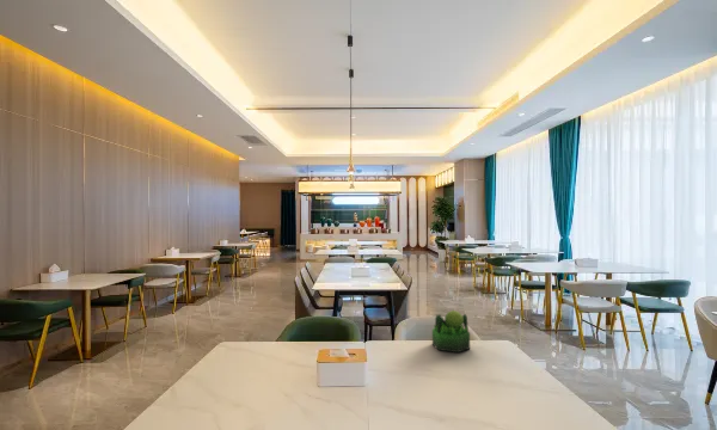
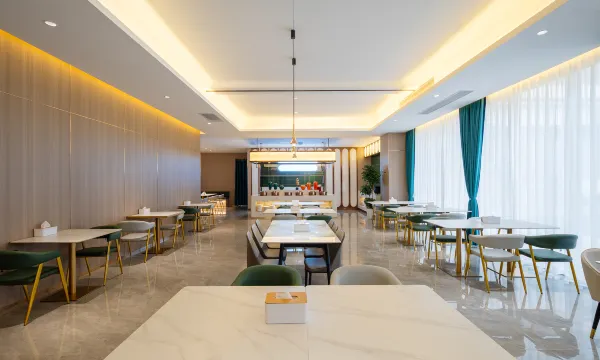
- plant (451, 327)
